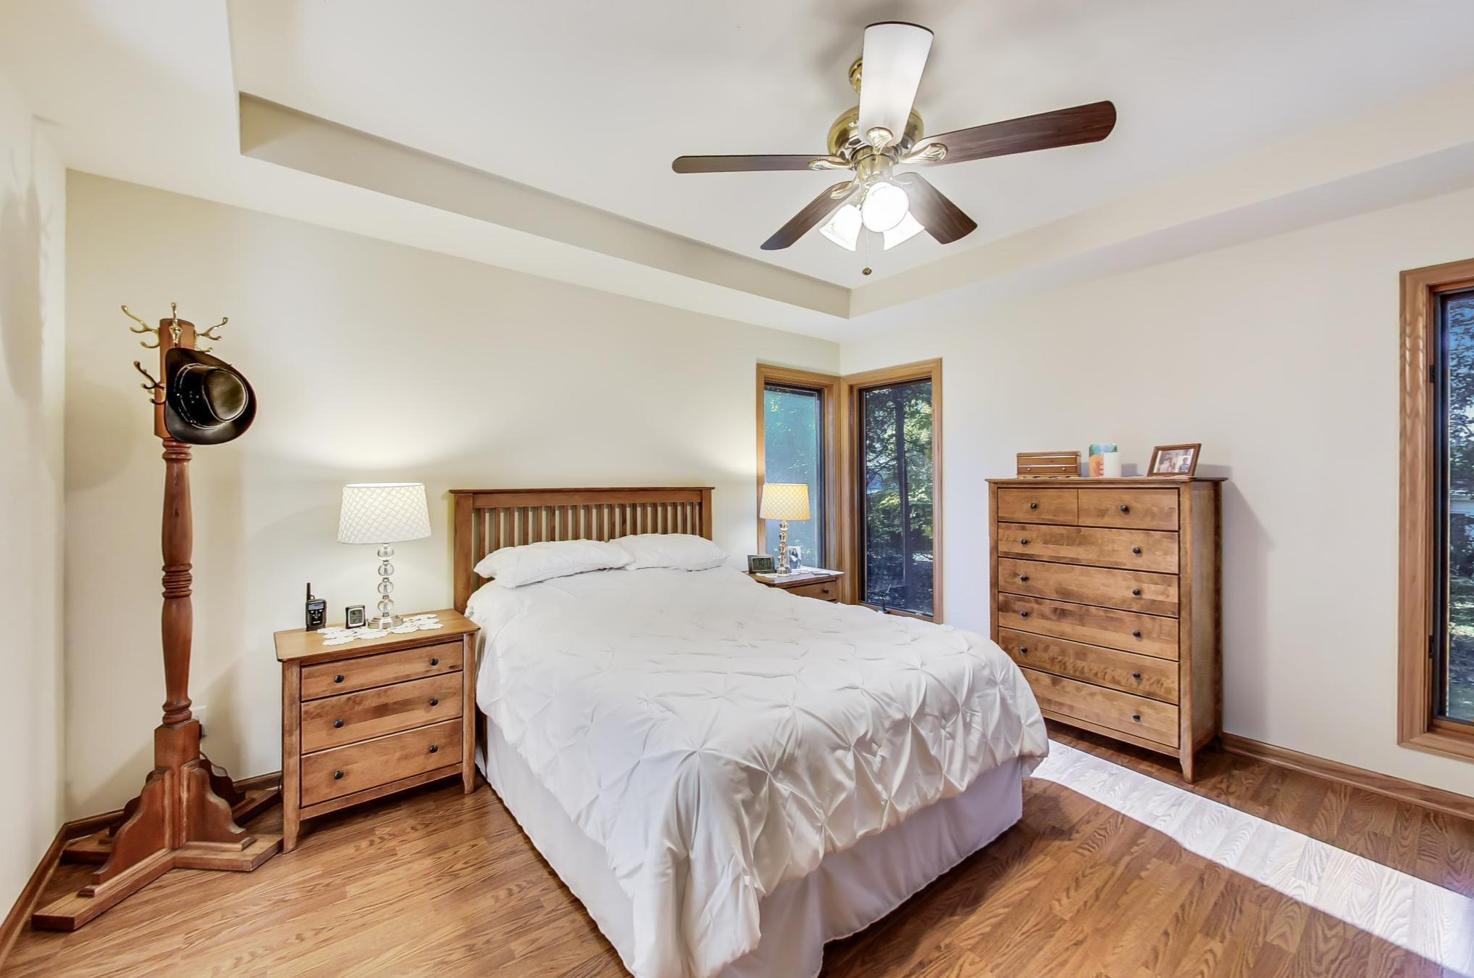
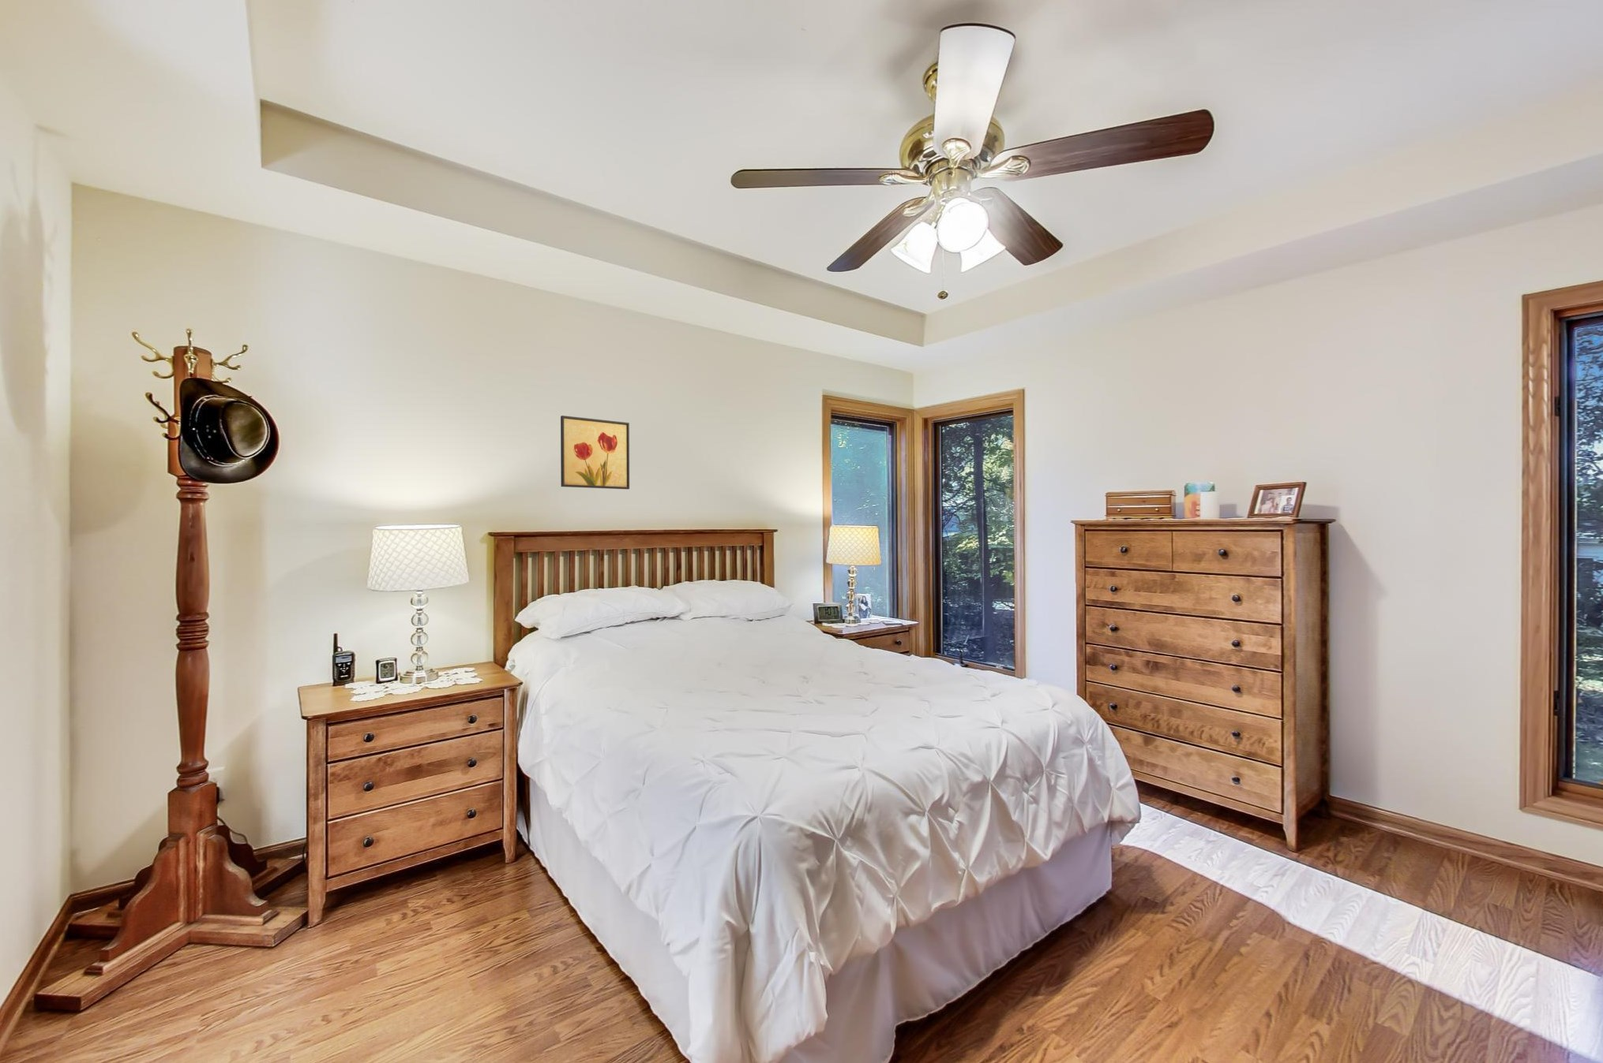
+ wall art (595, 453)
